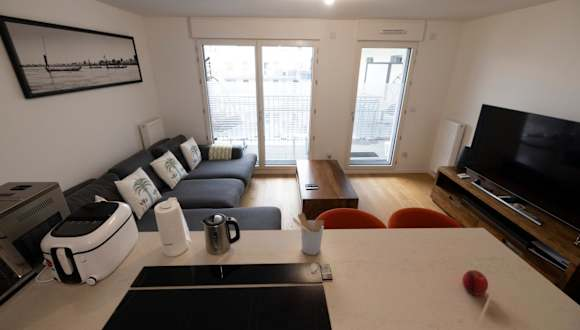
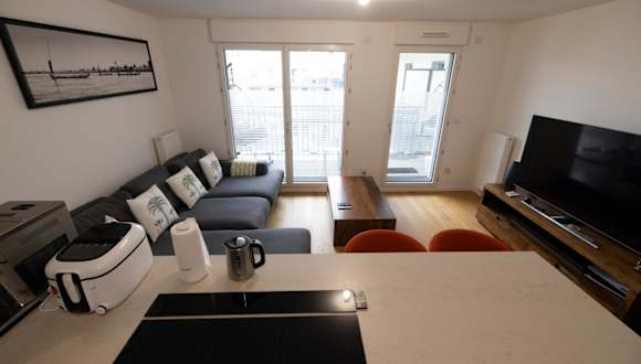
- fruit (475, 281)
- utensil holder (307, 233)
